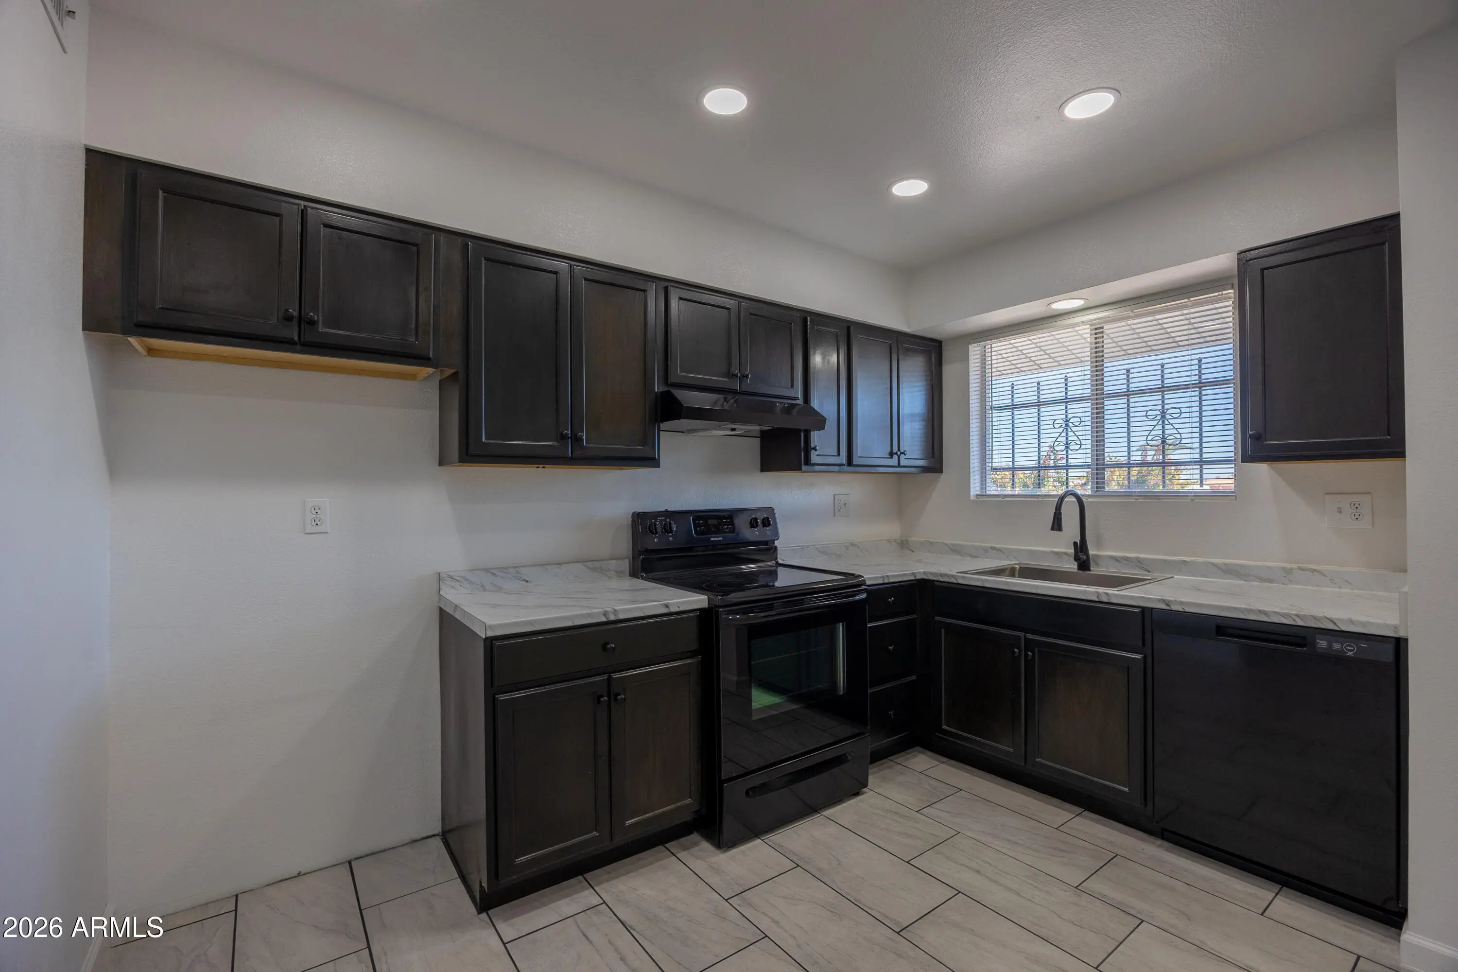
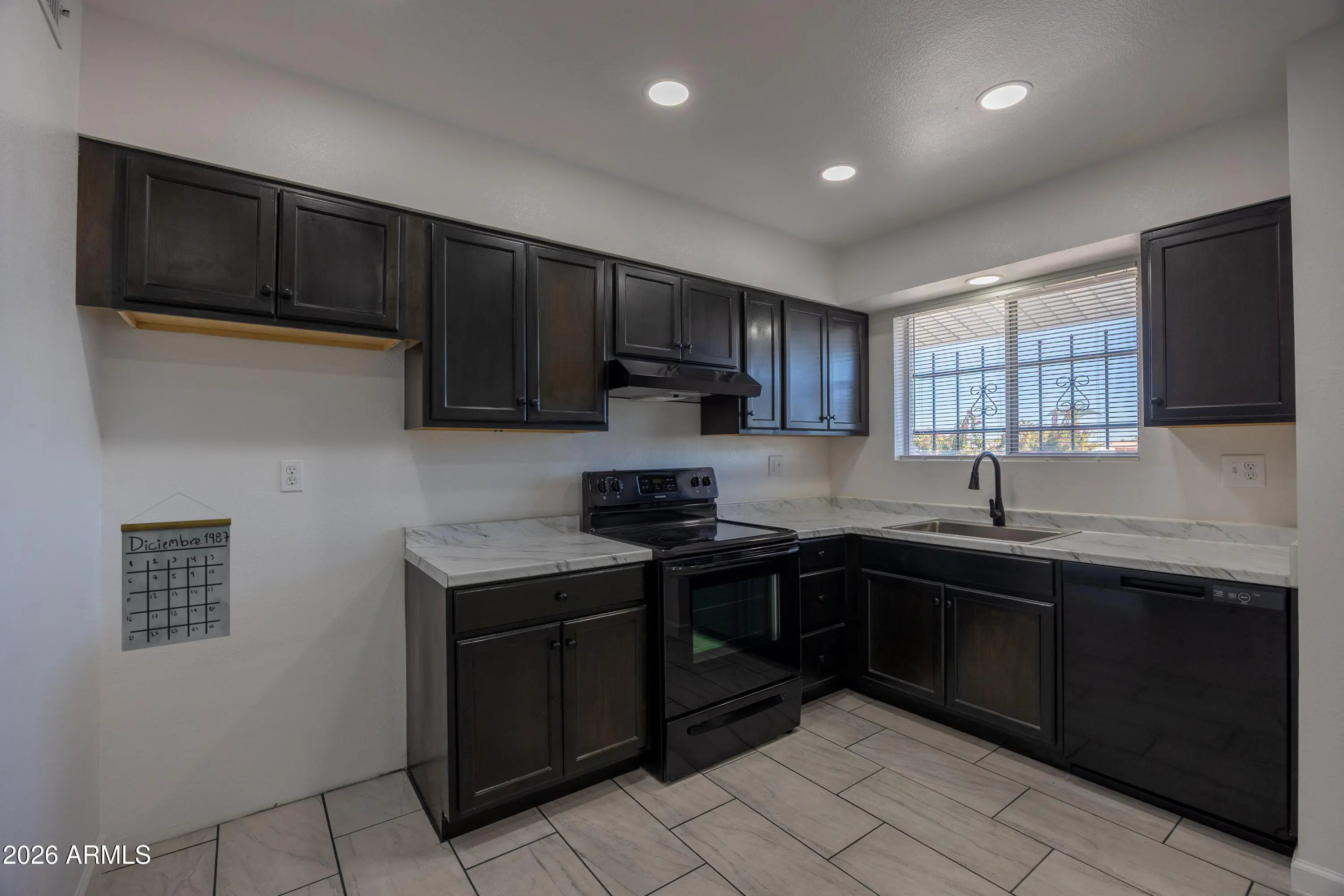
+ calendar (178, 568)
